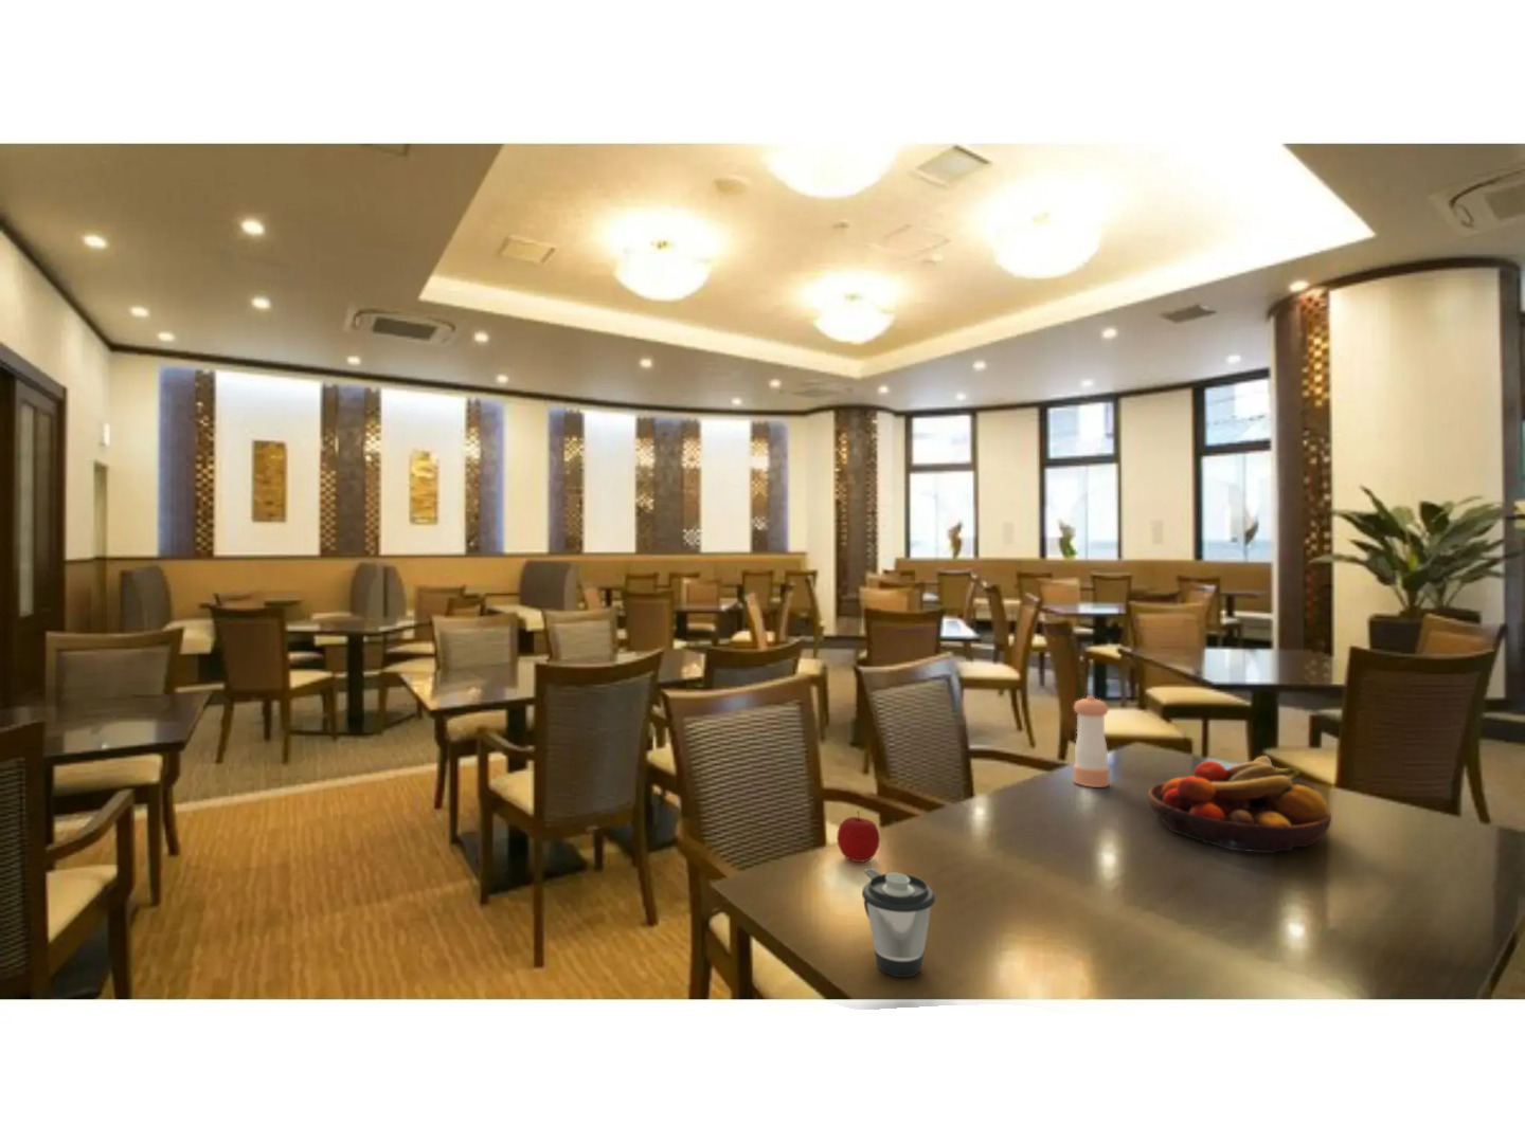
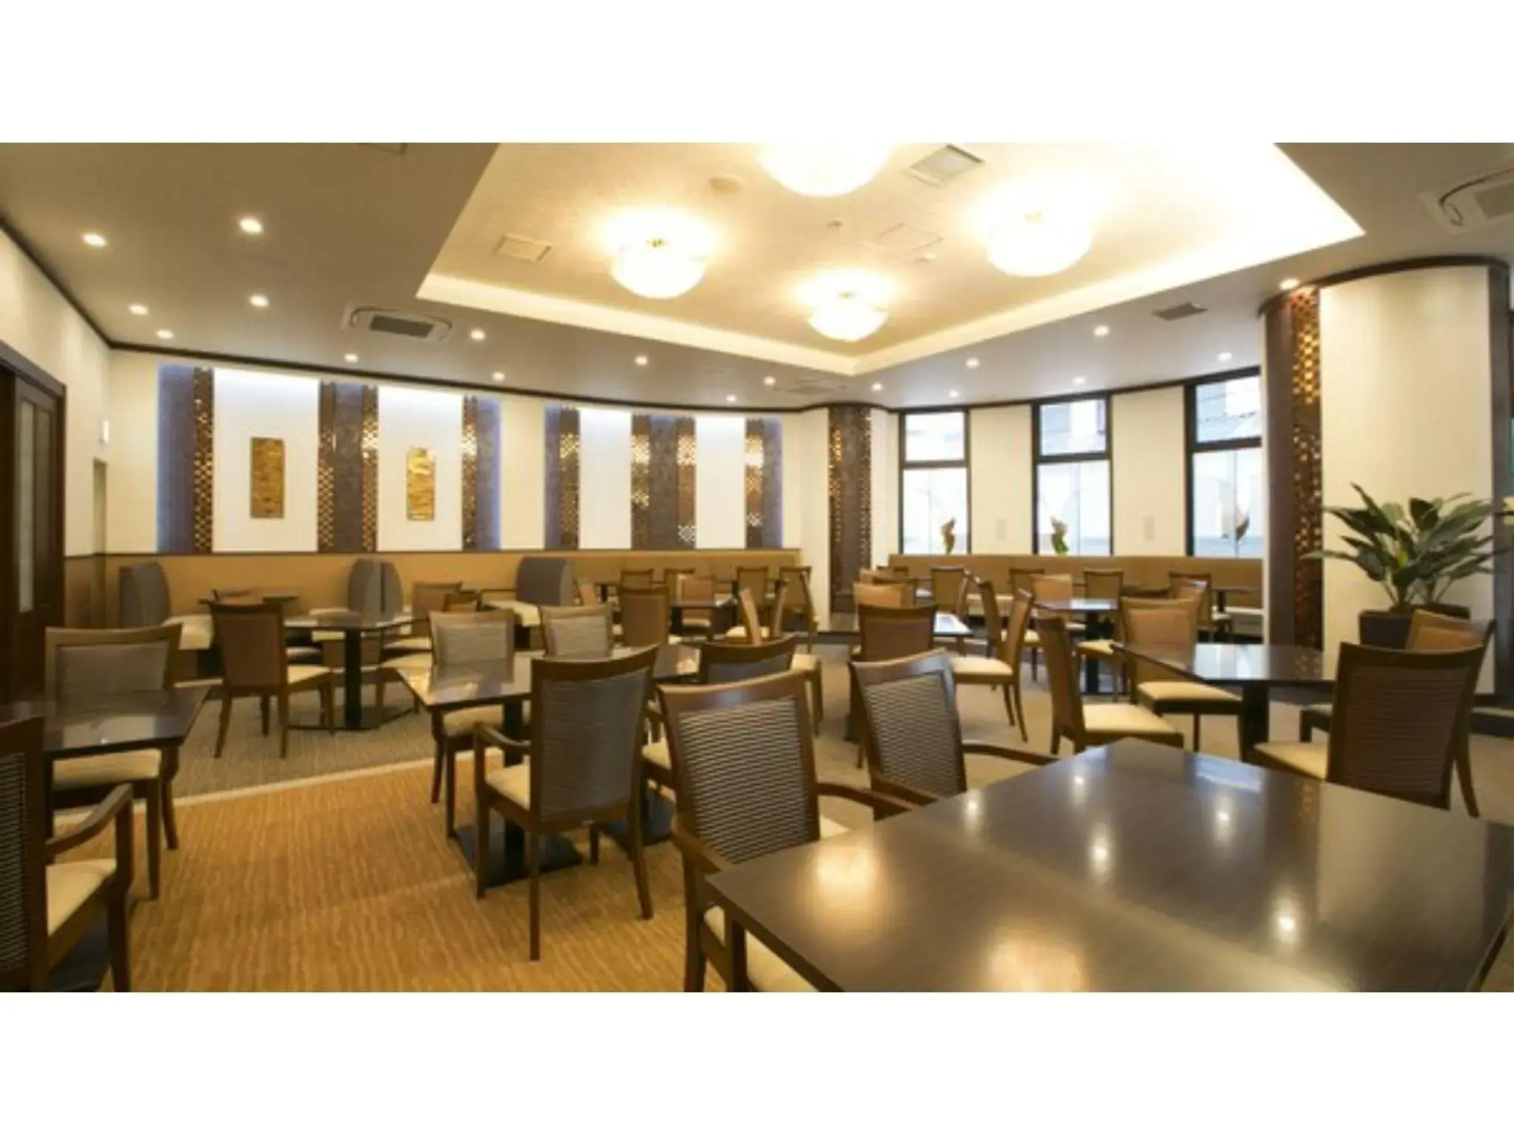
- pepper shaker (1090, 738)
- cup (892, 915)
- apple (857, 834)
- fruit bowl (1233, 794)
